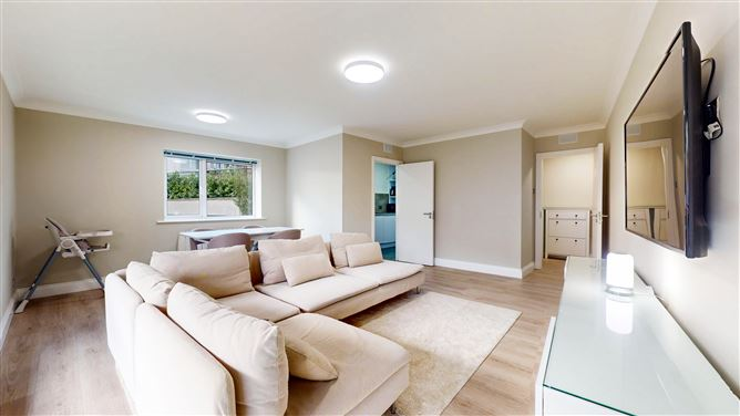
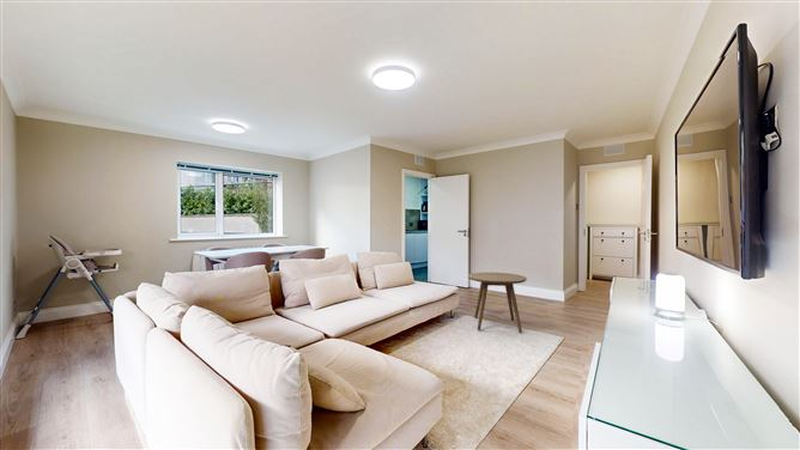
+ side table (485, 298)
